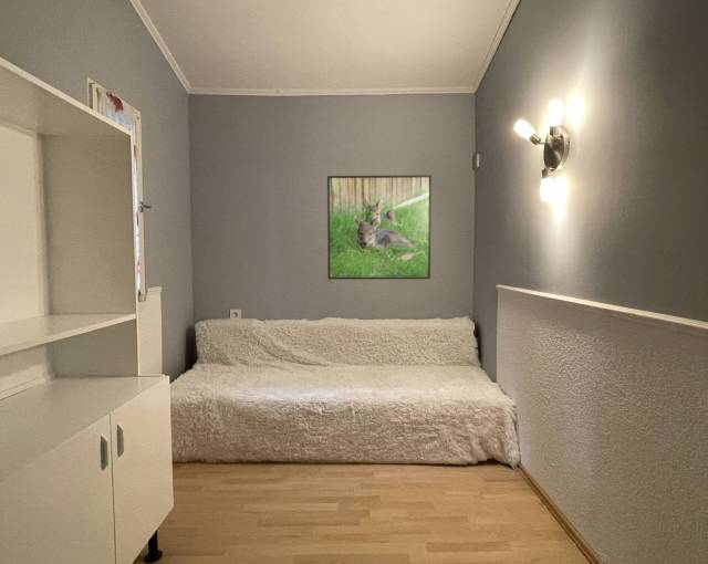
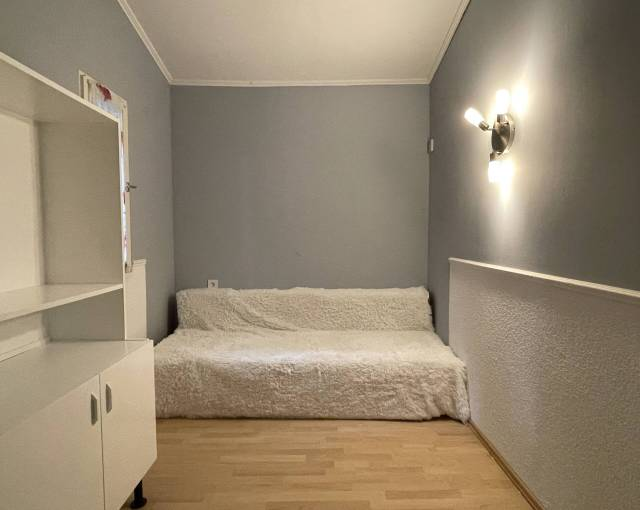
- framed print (378, 228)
